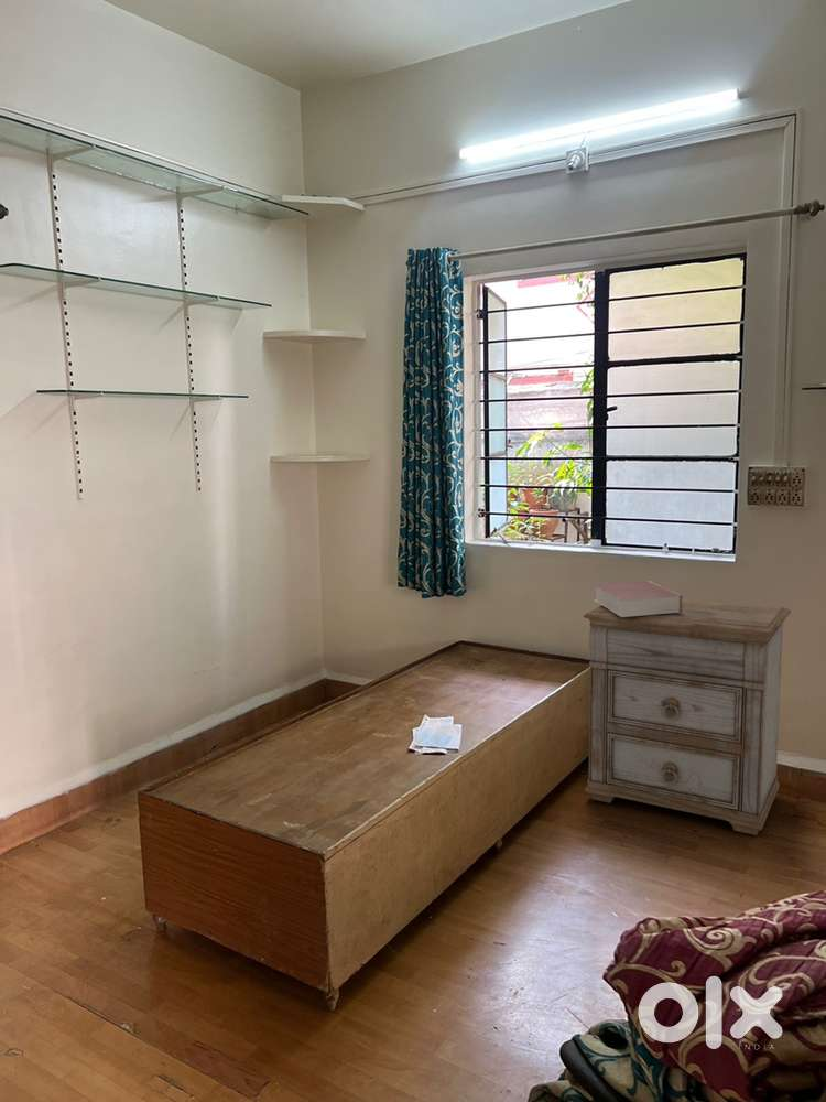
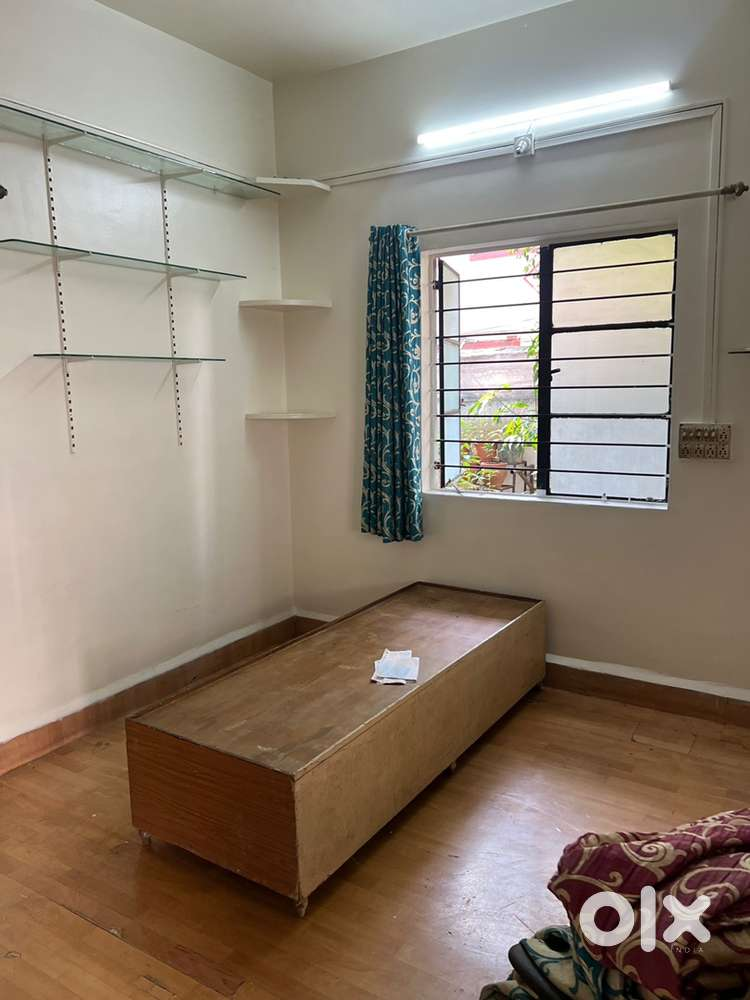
- nightstand (684, 704)
- book (637, 599)
